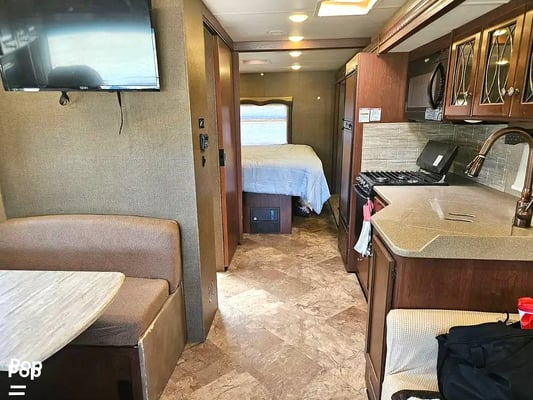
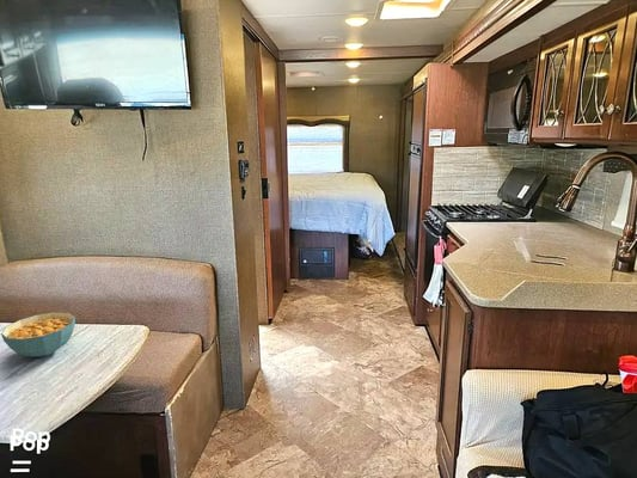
+ cereal bowl (42, 338)
